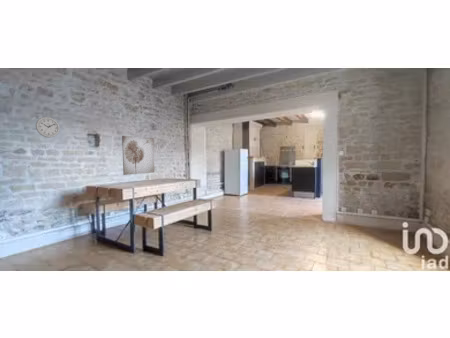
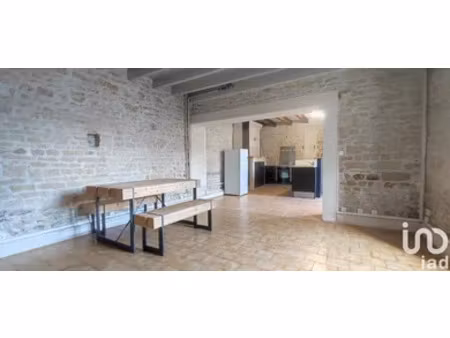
- wall art (139, 155)
- wall clock (48, 127)
